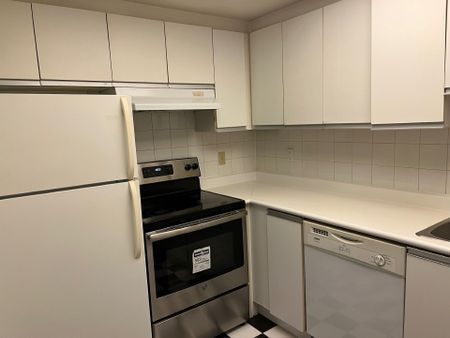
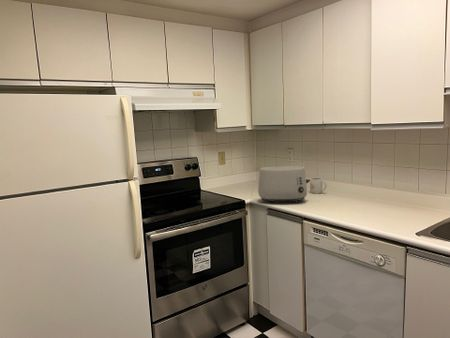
+ mug (318, 185)
+ toaster (283, 184)
